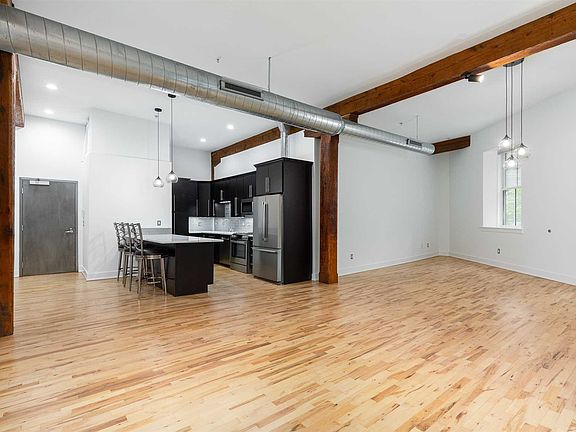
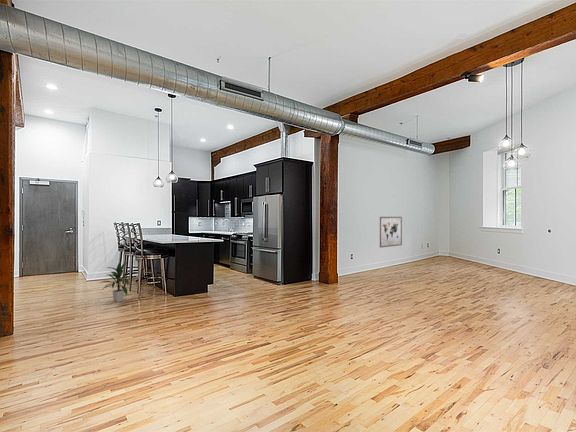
+ indoor plant (118, 281)
+ wall art (391, 231)
